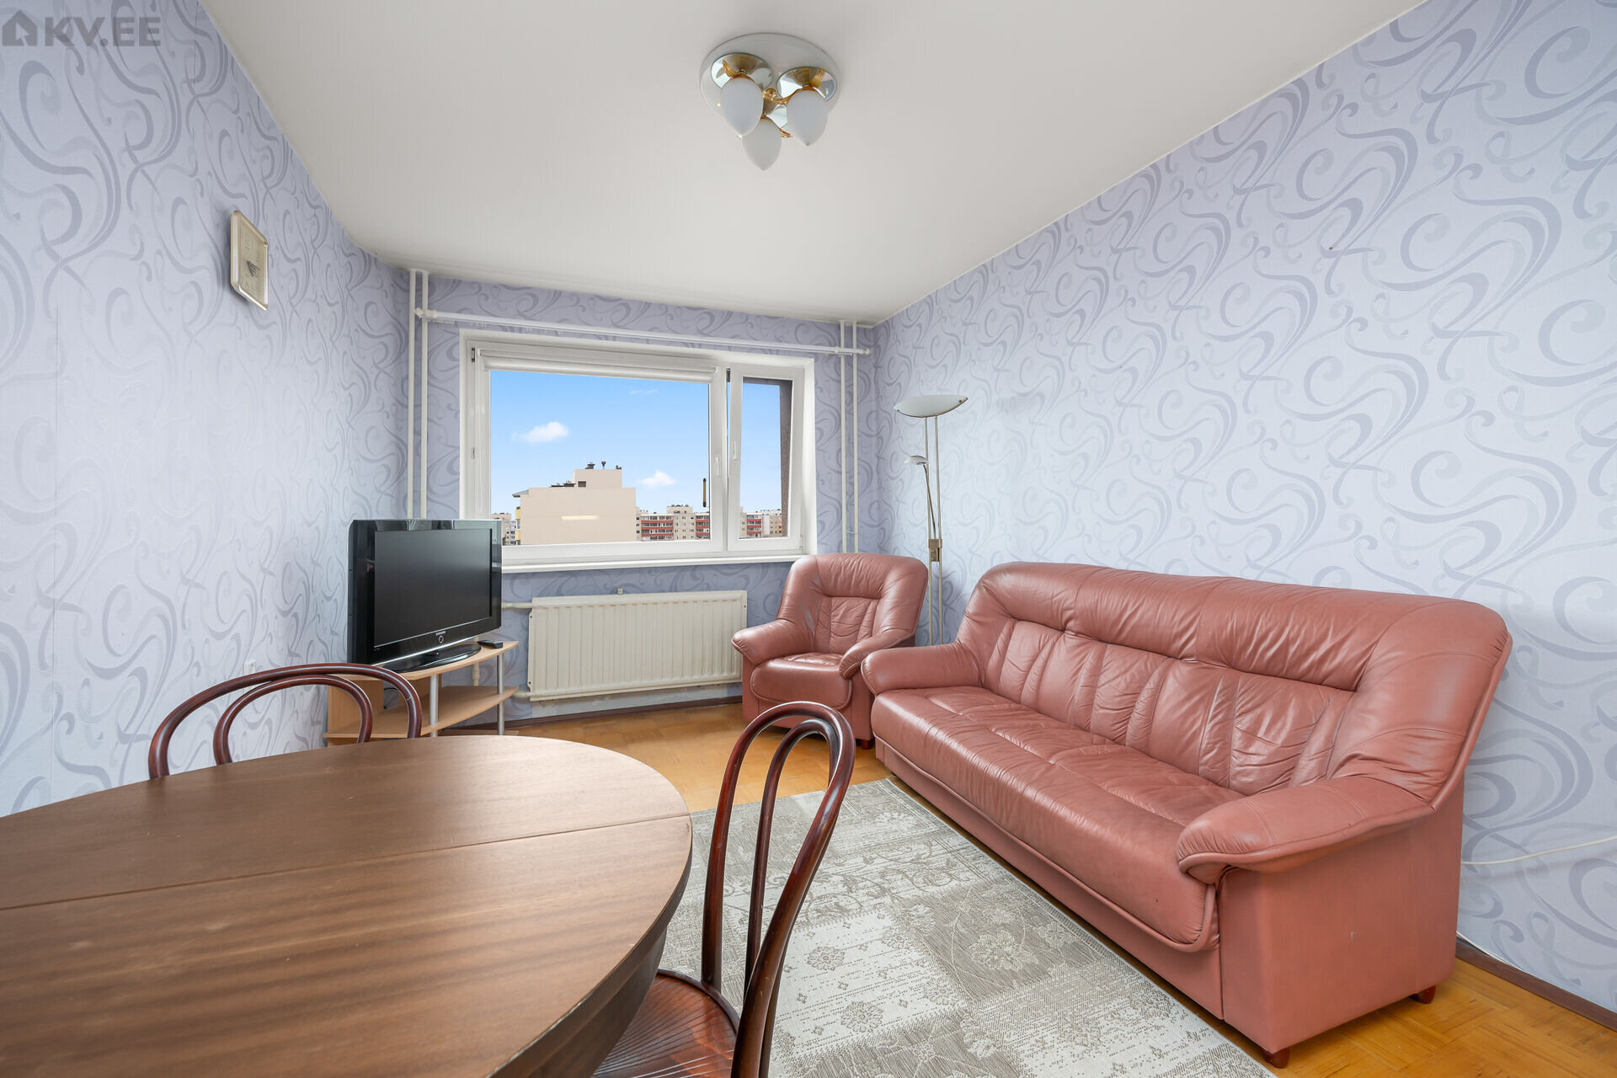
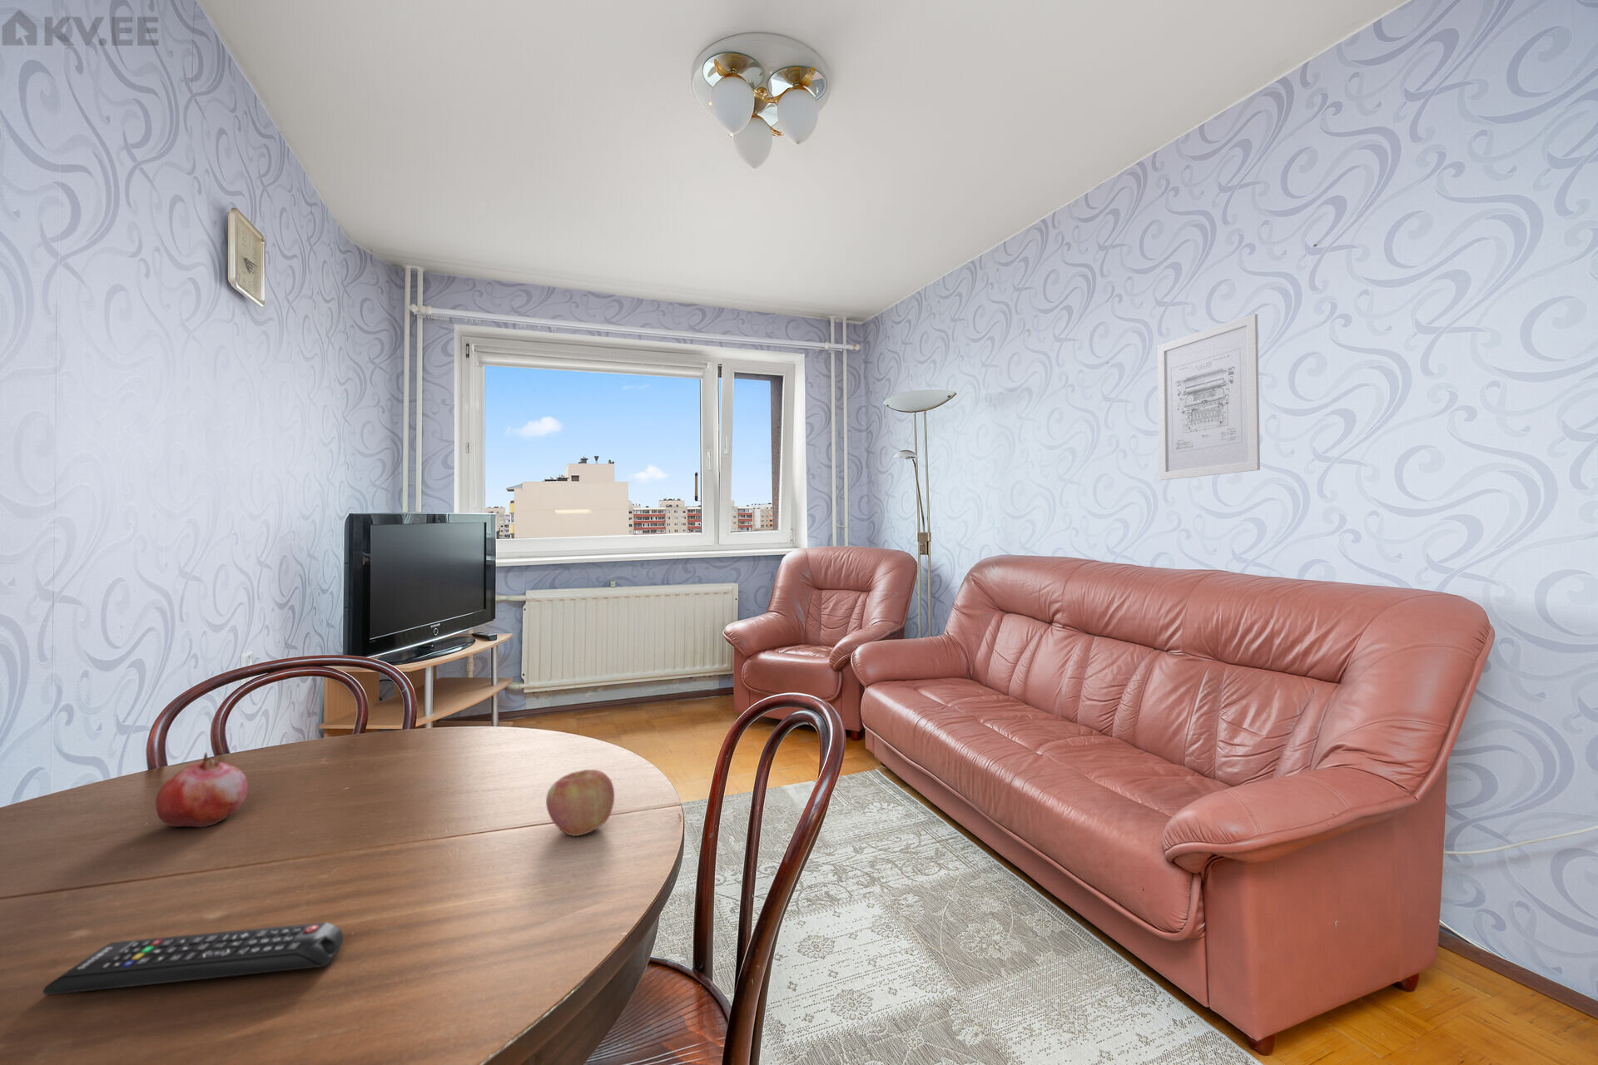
+ wall art (1204, 403)
+ apple (580, 801)
+ fruit (202, 787)
+ remote control (202, 958)
